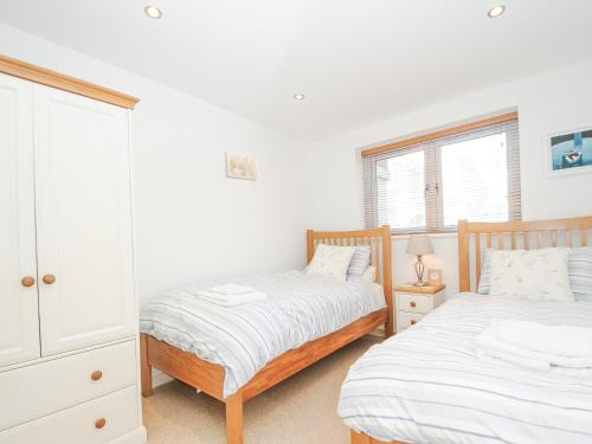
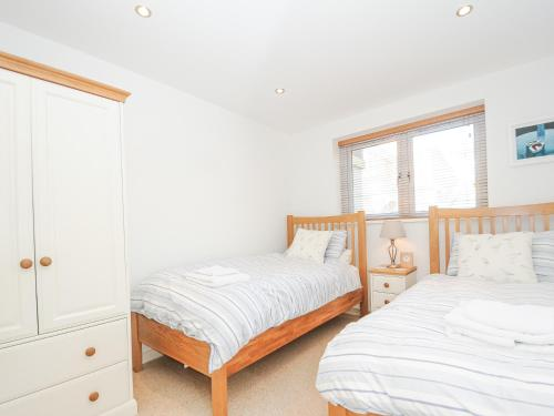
- wall art (240, 166)
